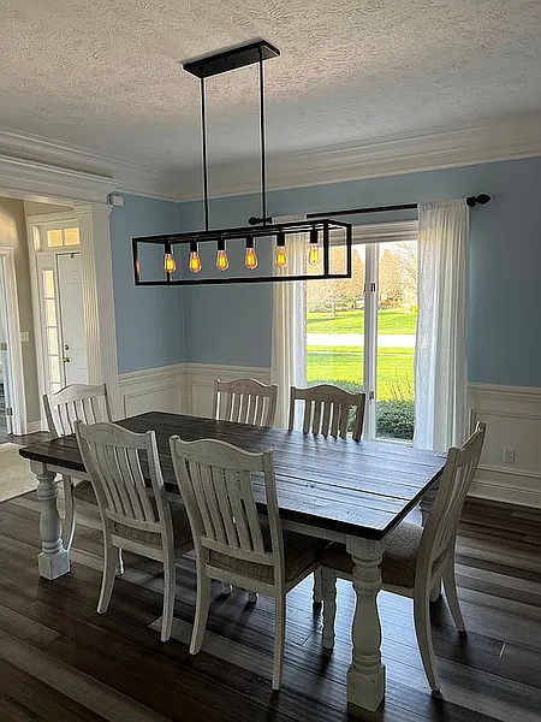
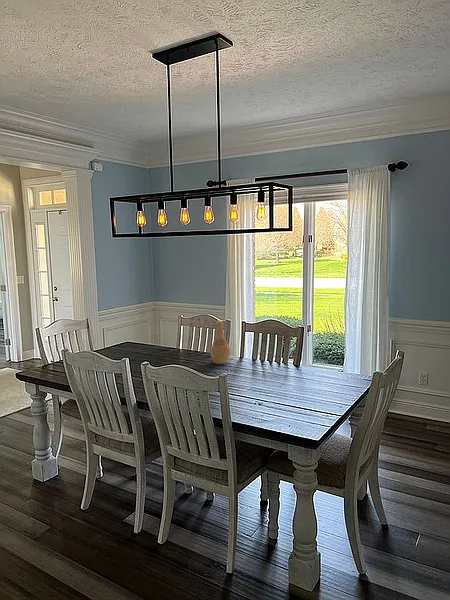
+ vase (220, 341)
